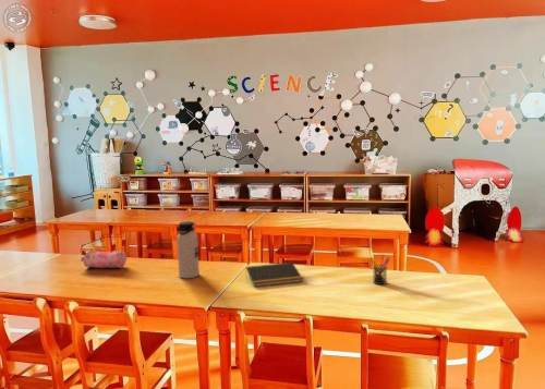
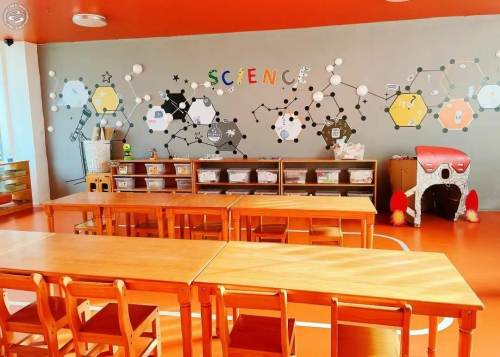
- water bottle (187, 248)
- notepad (274, 273)
- pencil case (104, 258)
- pen holder (379, 268)
